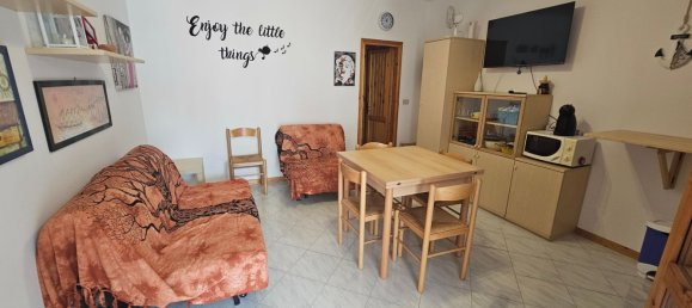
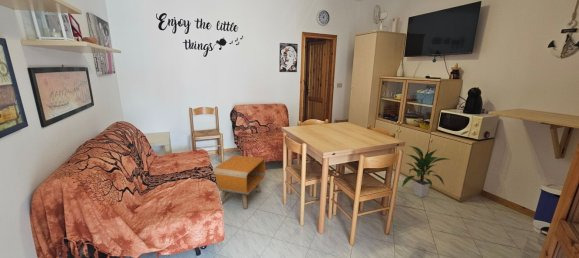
+ indoor plant (421, 170)
+ nightstand (240, 180)
